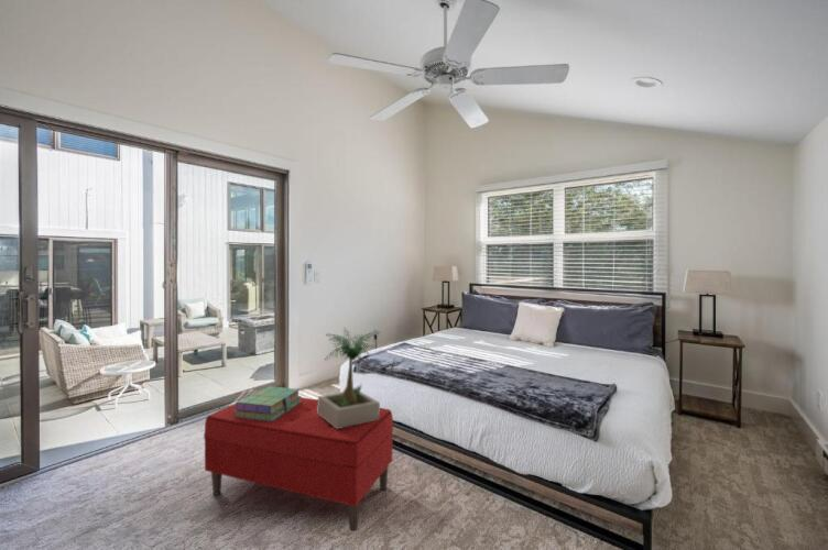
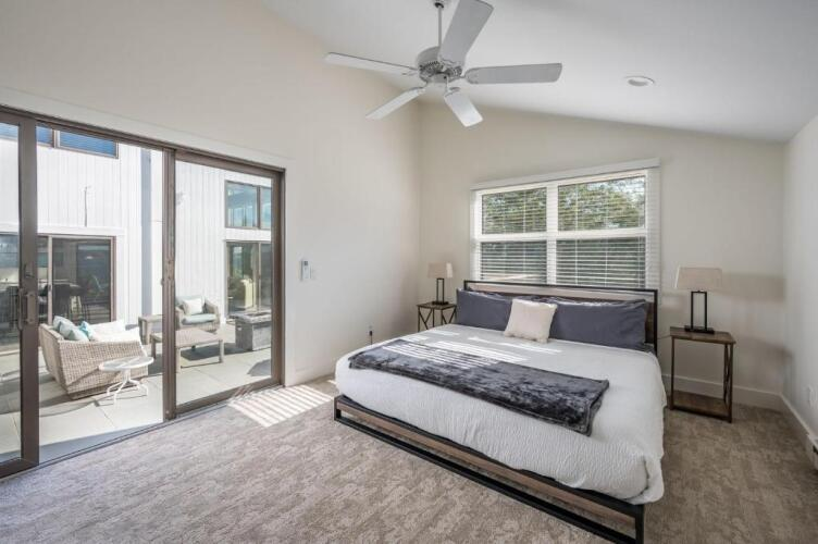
- bench (301, 451)
- potted plant (348, 373)
- stack of books (269, 402)
